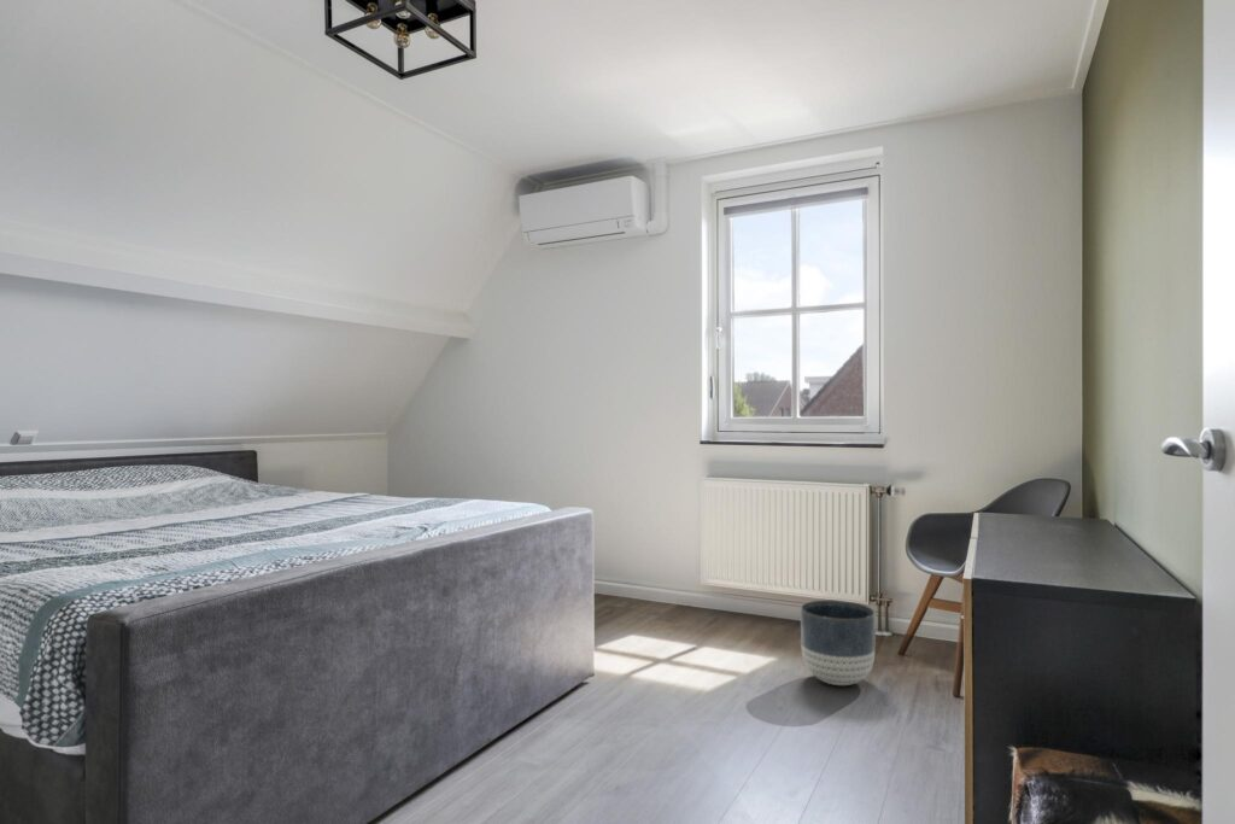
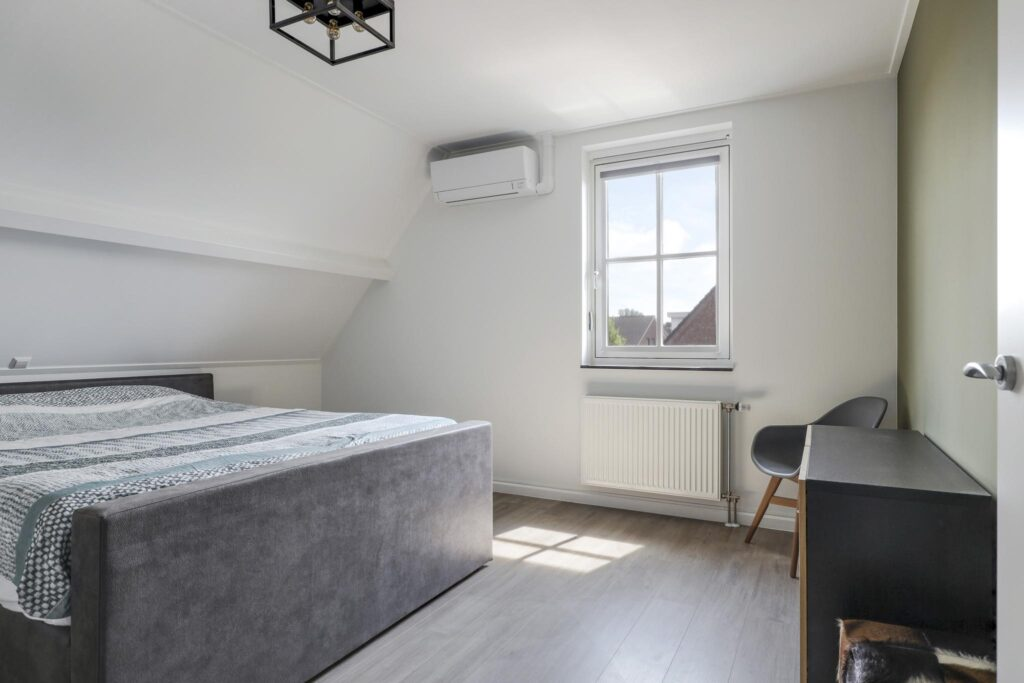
- planter (837, 644)
